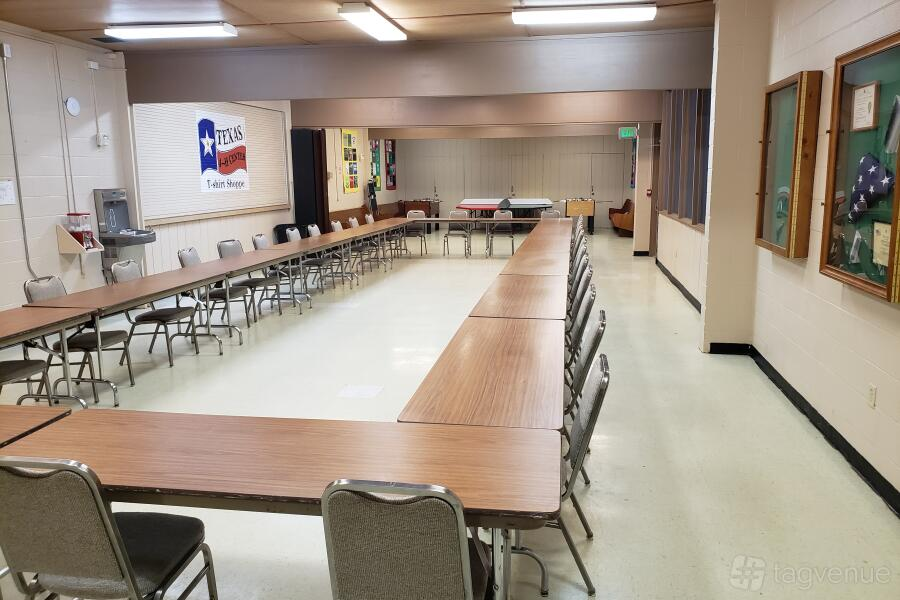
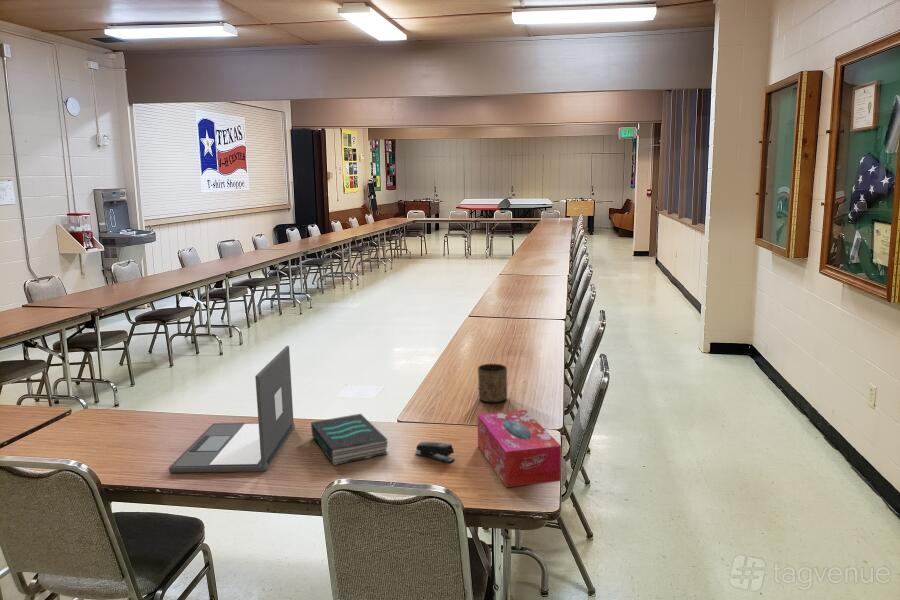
+ book (348, 437)
+ cup (492, 383)
+ stapler (434, 448)
+ tissue box (516, 445)
+ laptop (234, 423)
